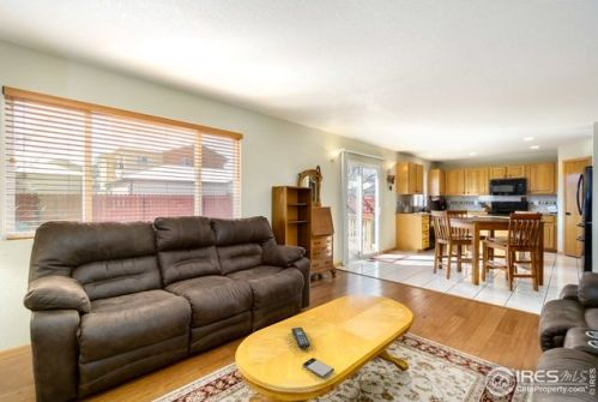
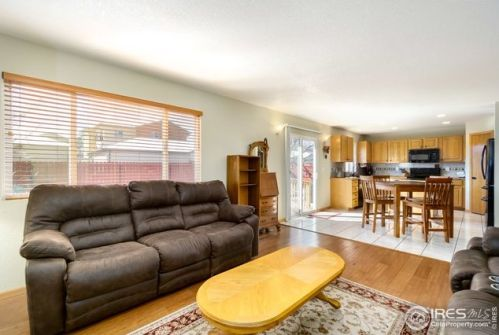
- remote control (300, 336)
- smartphone (318, 367)
